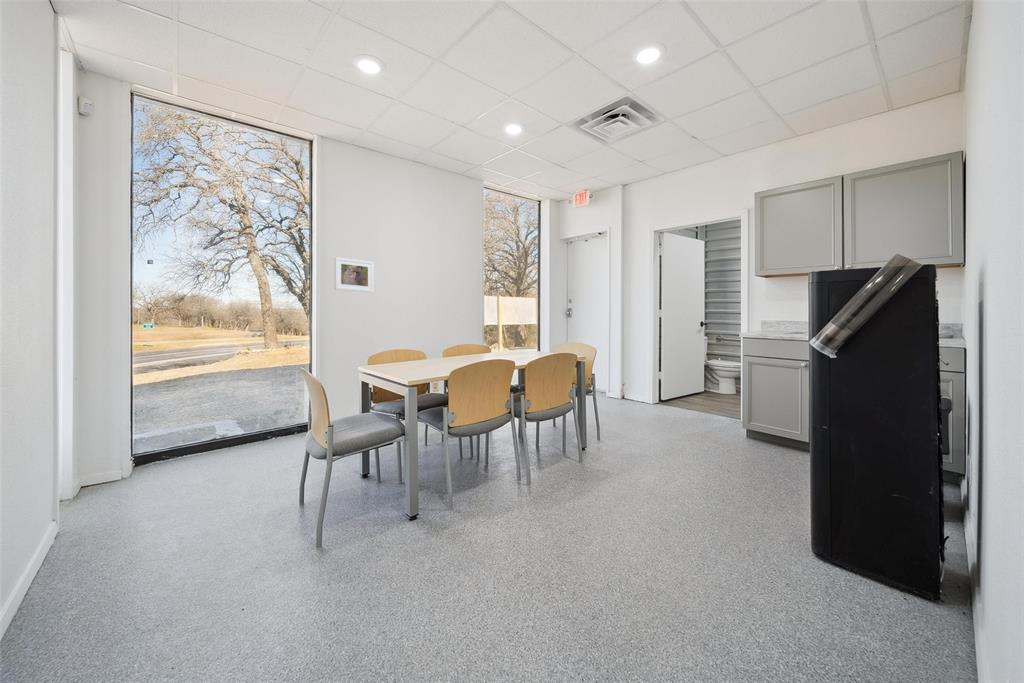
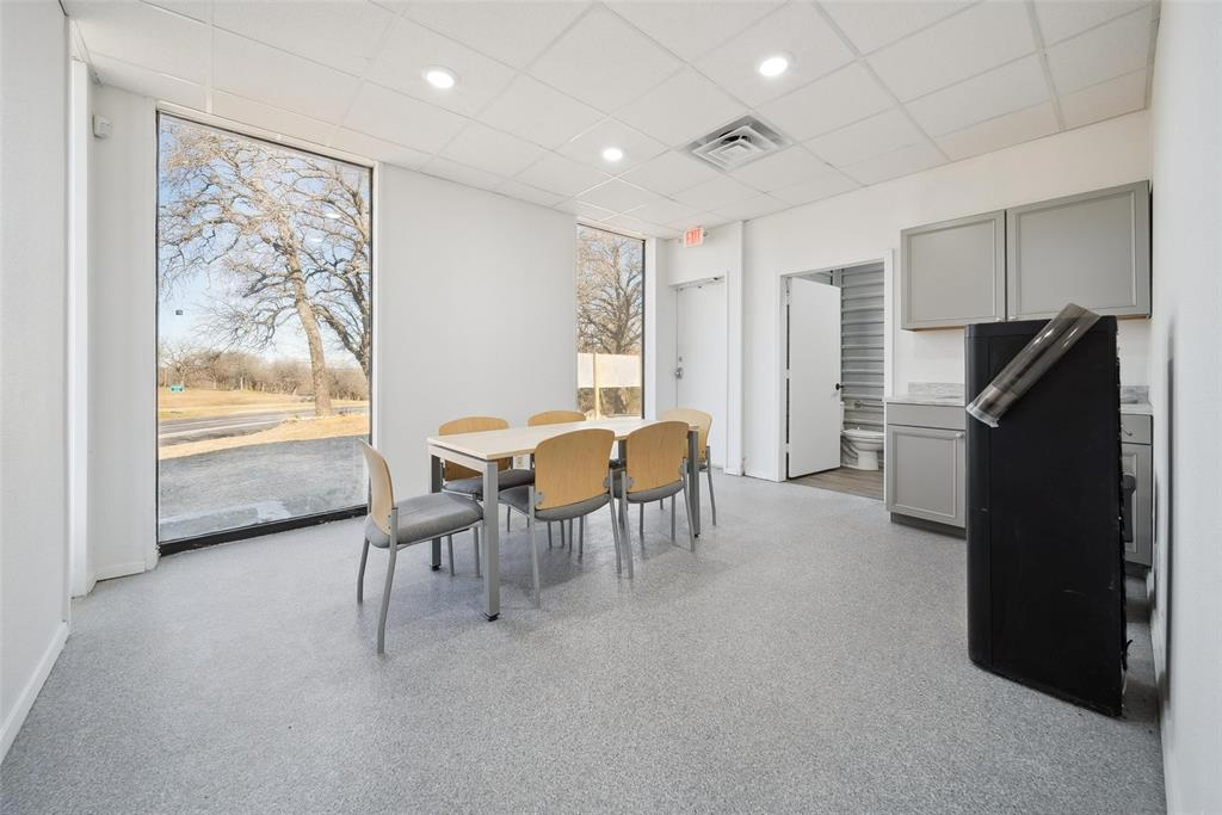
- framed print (354, 275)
